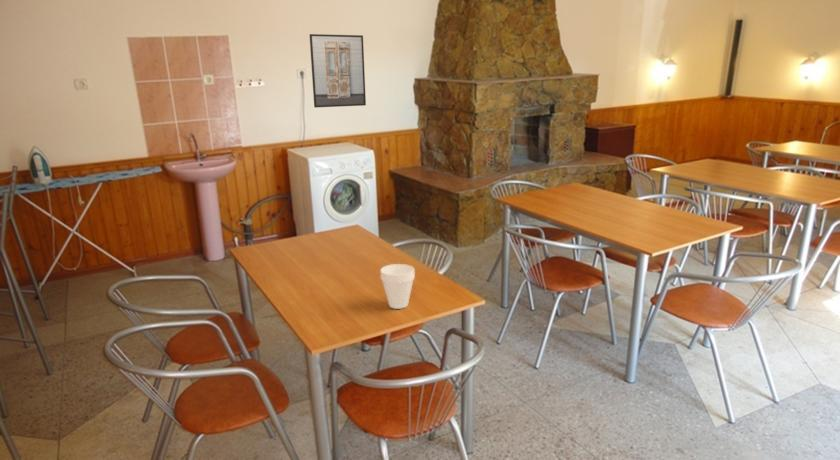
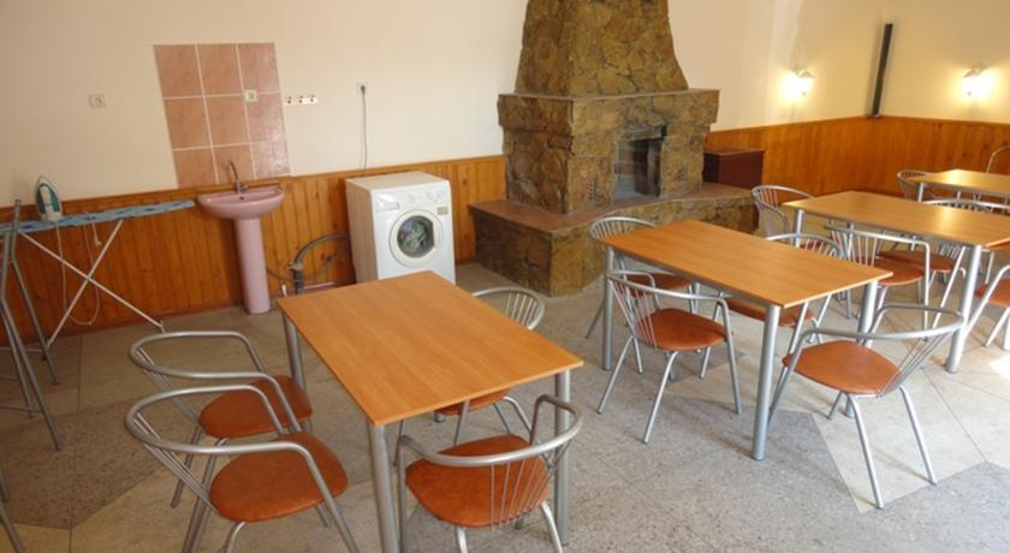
- cup (397, 287)
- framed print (338, 71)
